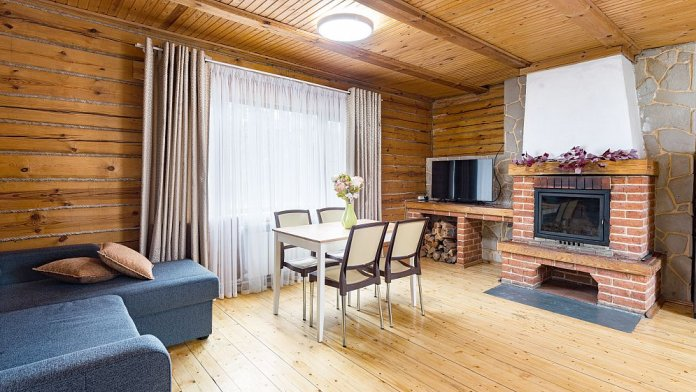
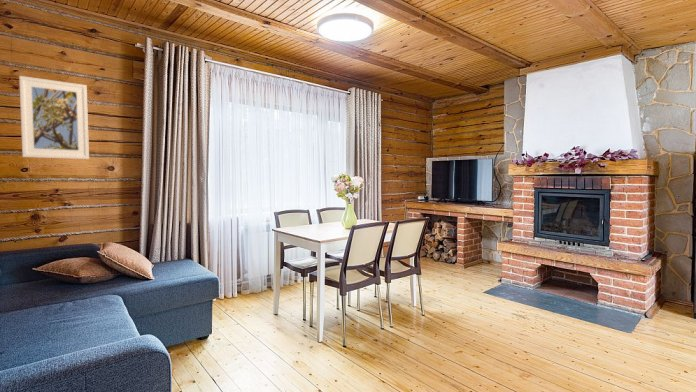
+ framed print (55, 119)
